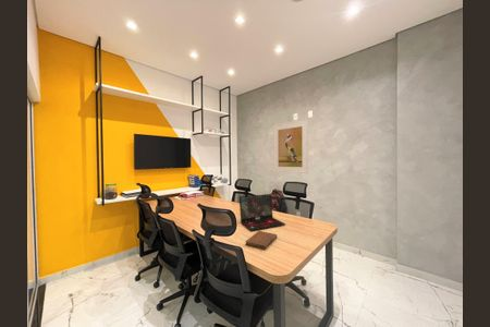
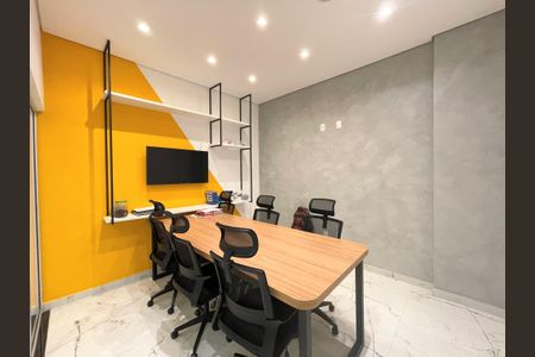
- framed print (290, 147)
- laptop (261, 210)
- notebook (261, 239)
